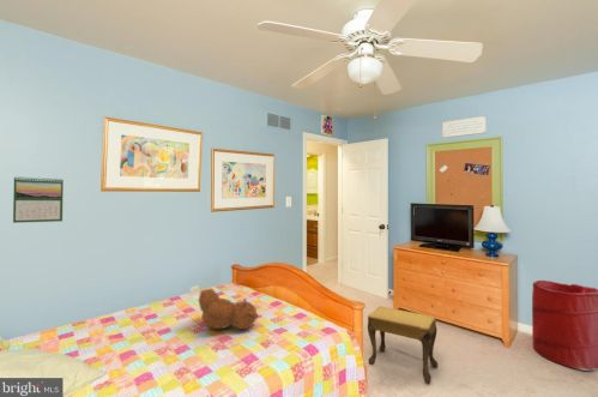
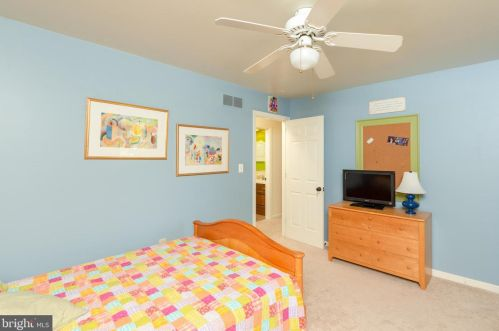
- calendar (38, 199)
- teddy bear (228, 307)
- footstool (404, 336)
- laundry hamper (566, 319)
